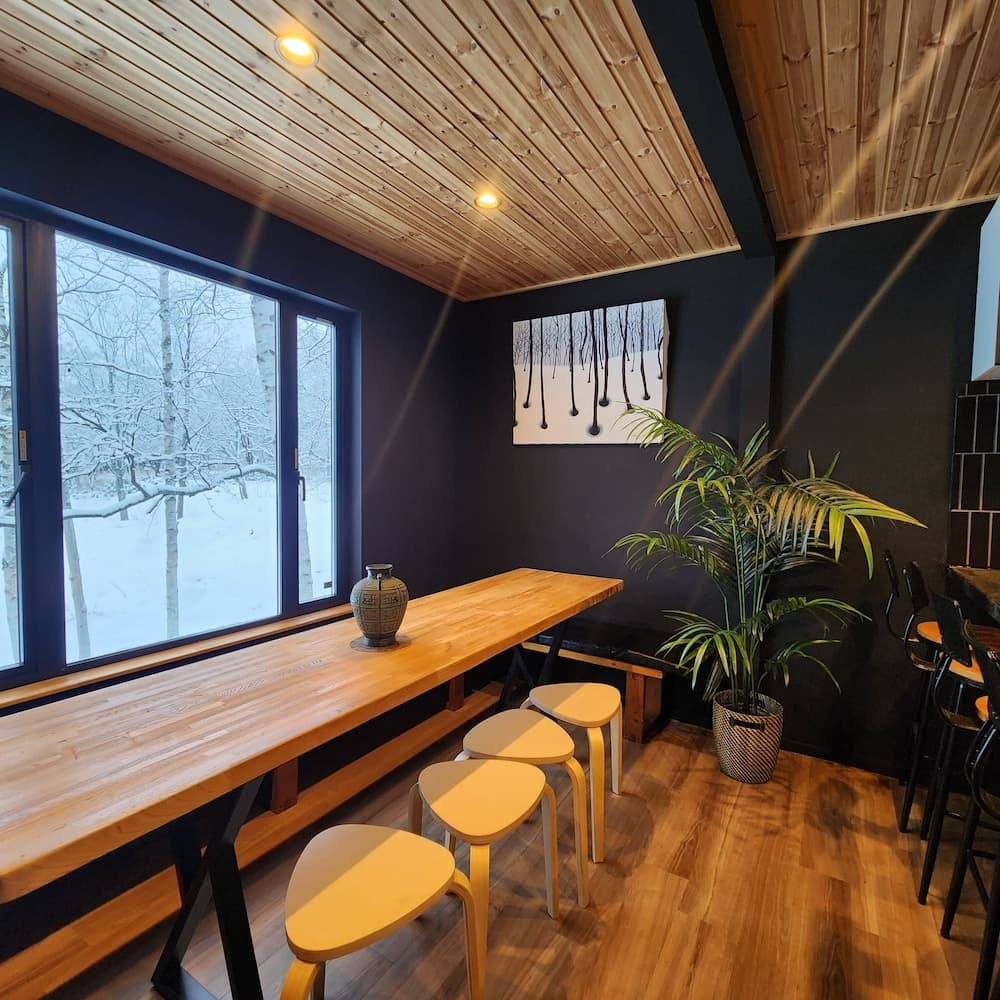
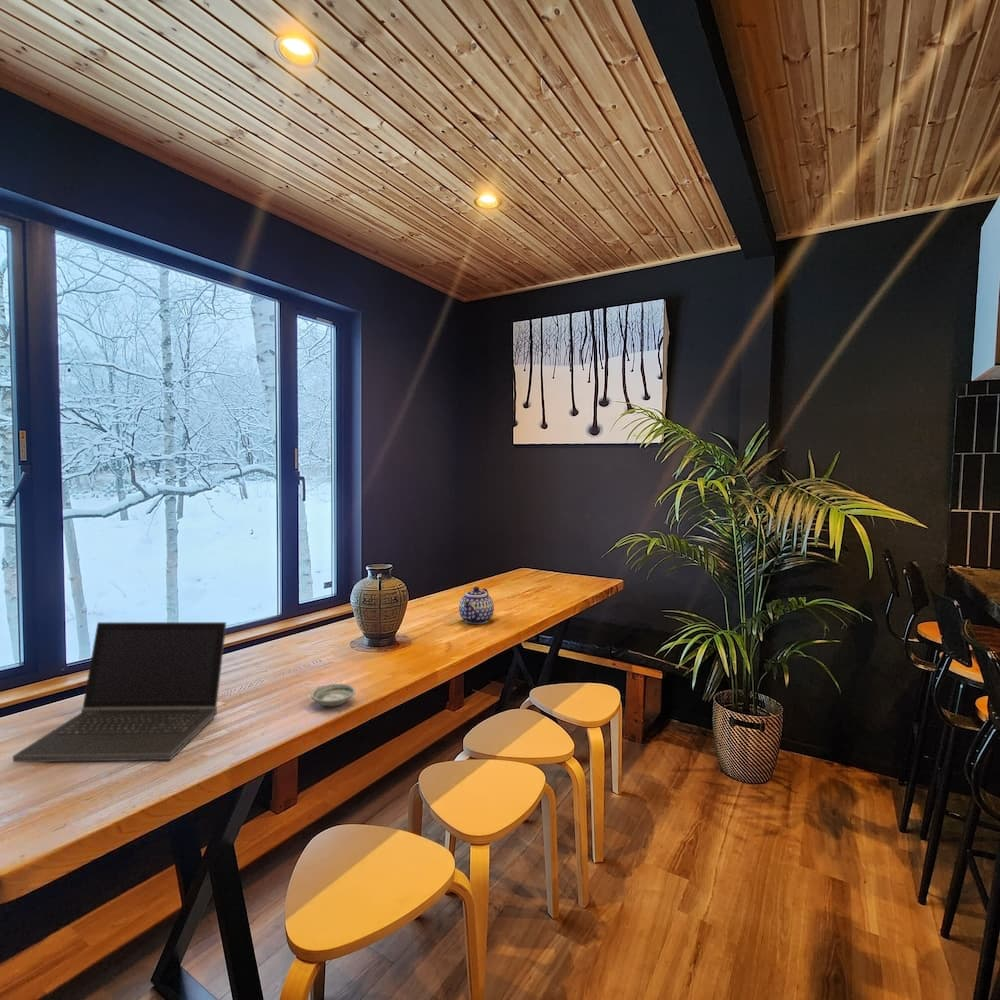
+ laptop computer (131, 684)
+ saucer (333, 696)
+ teapot (476, 603)
